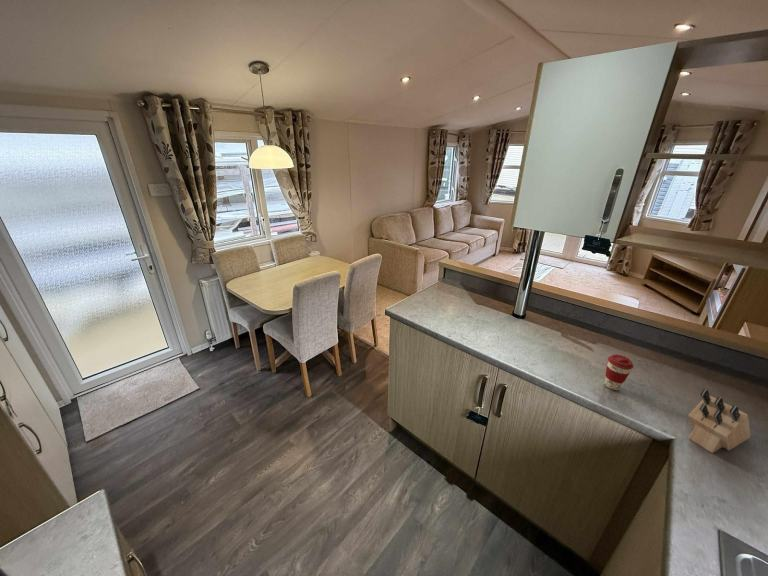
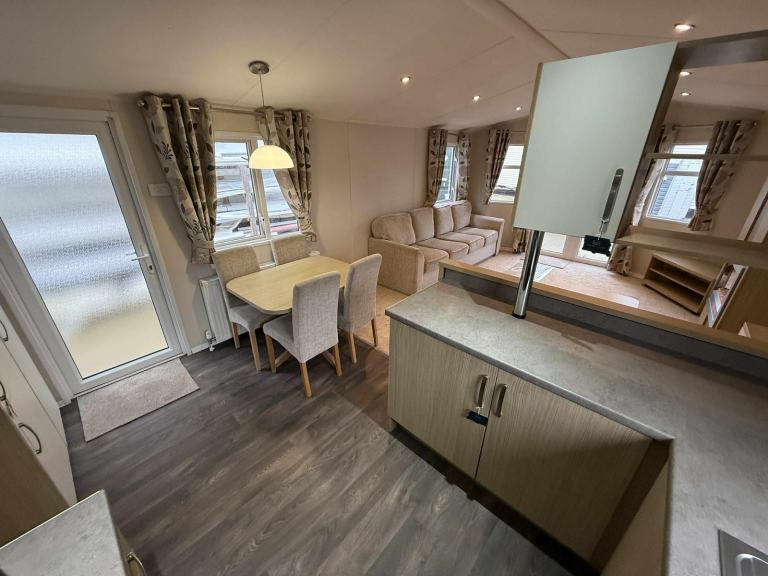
- coffee cup (616, 372)
- knife block (724, 414)
